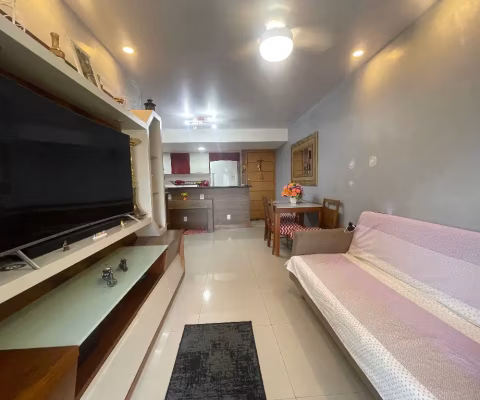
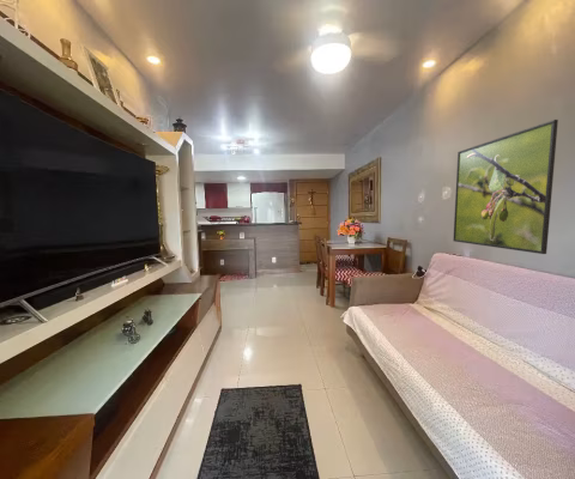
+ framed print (494, 193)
